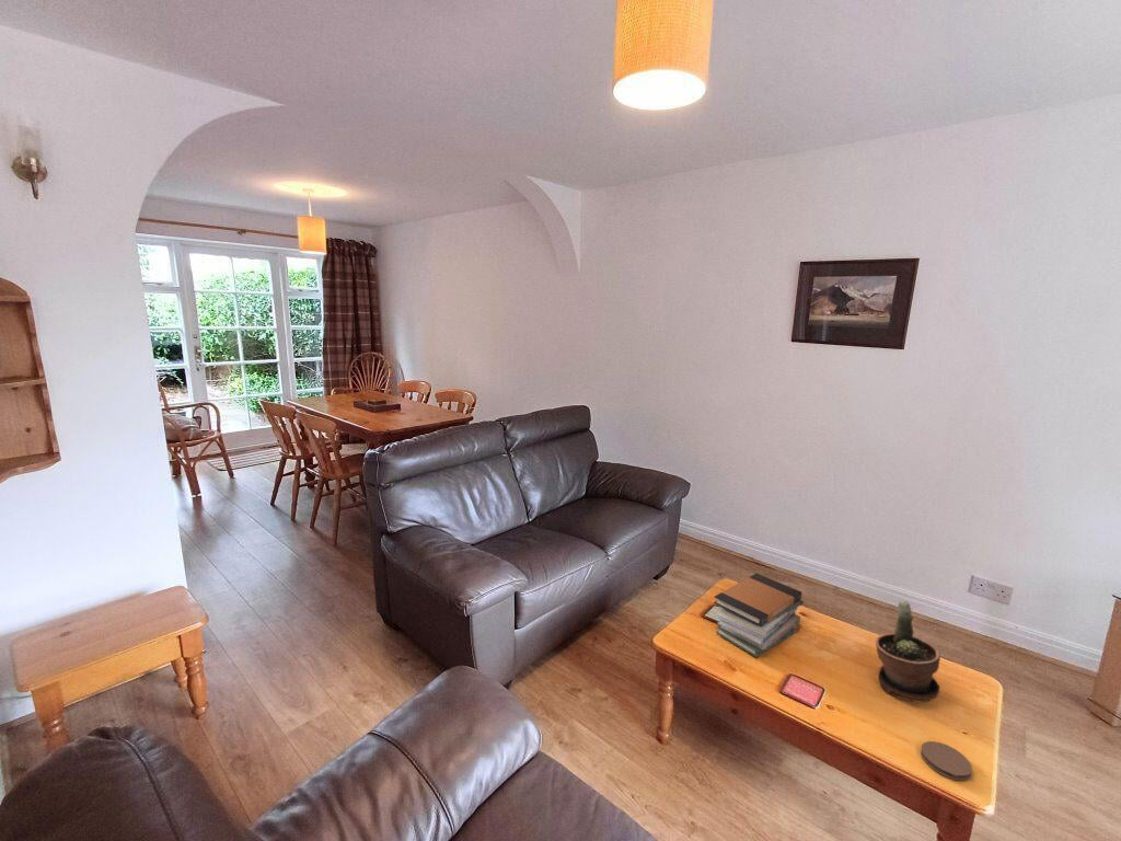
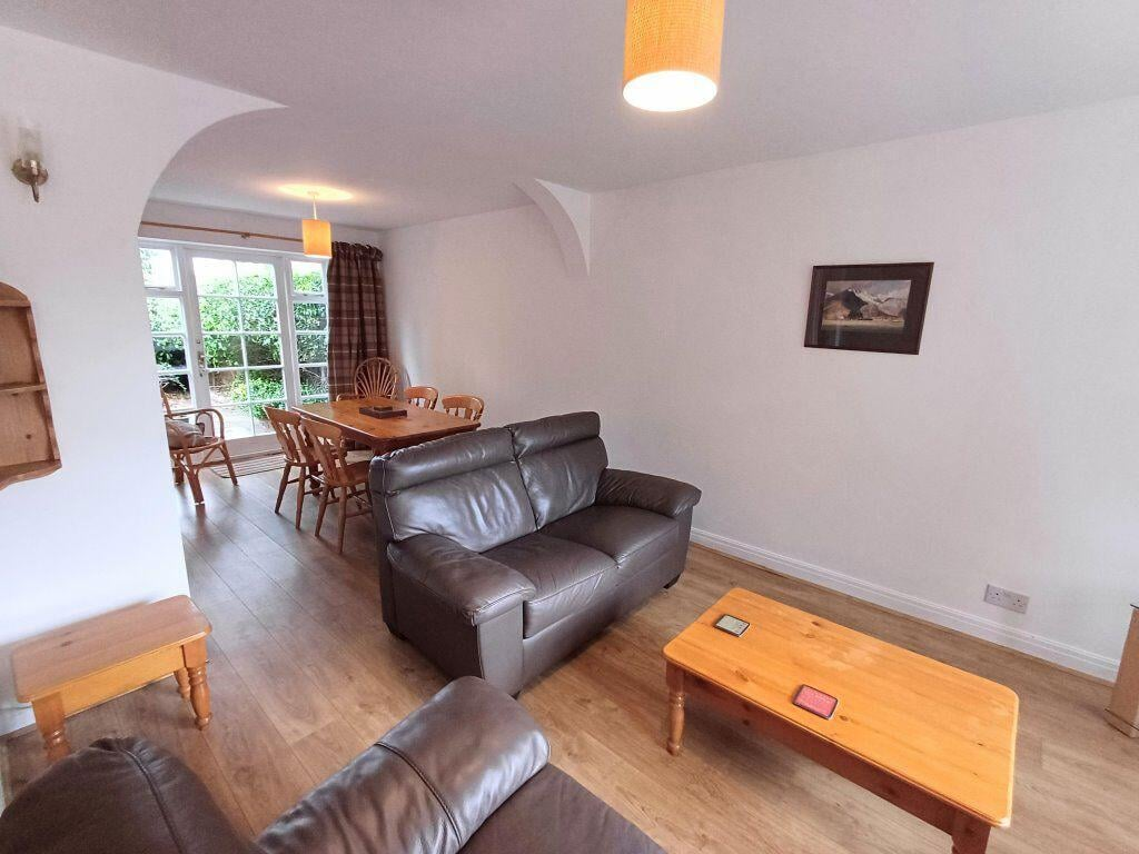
- coaster (945, 760)
- potted plant (909, 650)
- book stack (758, 613)
